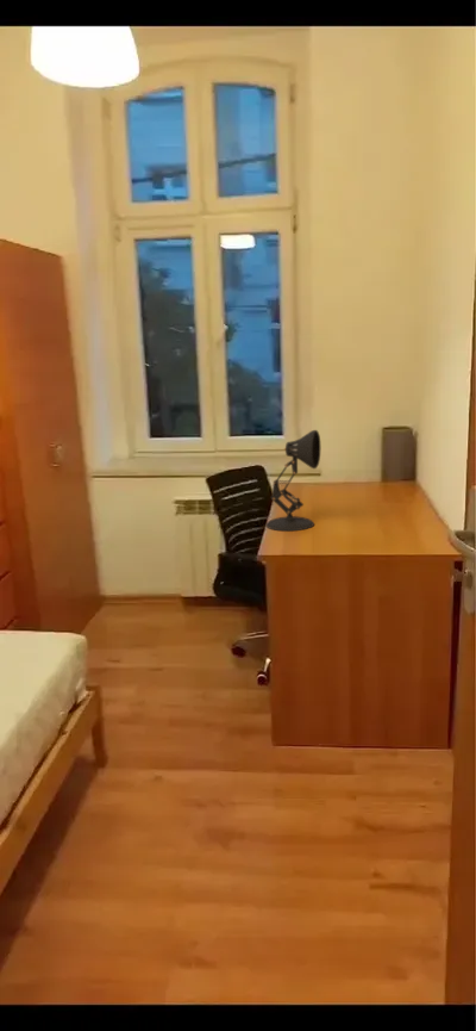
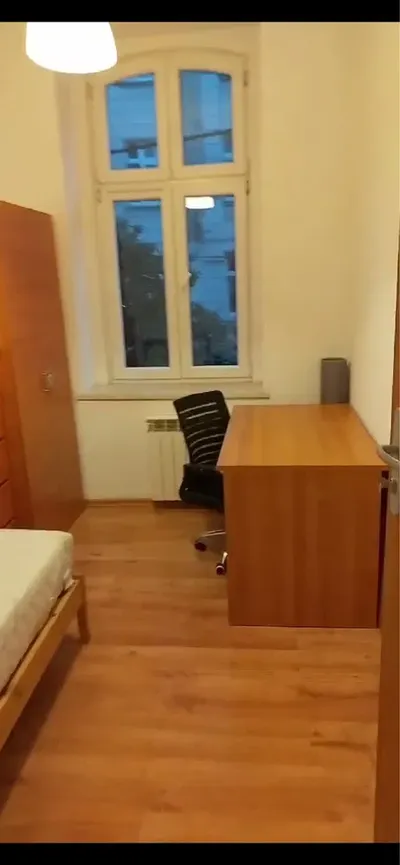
- desk lamp (290, 478)
